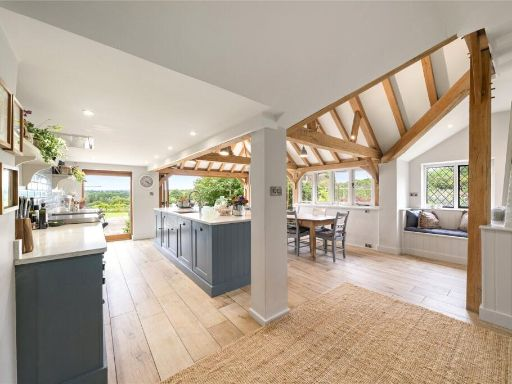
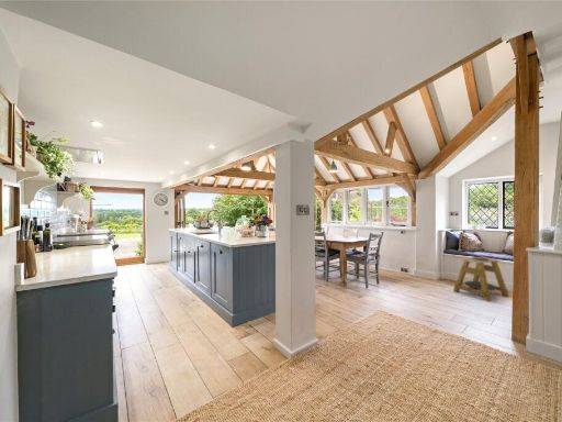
+ side table (480, 276)
